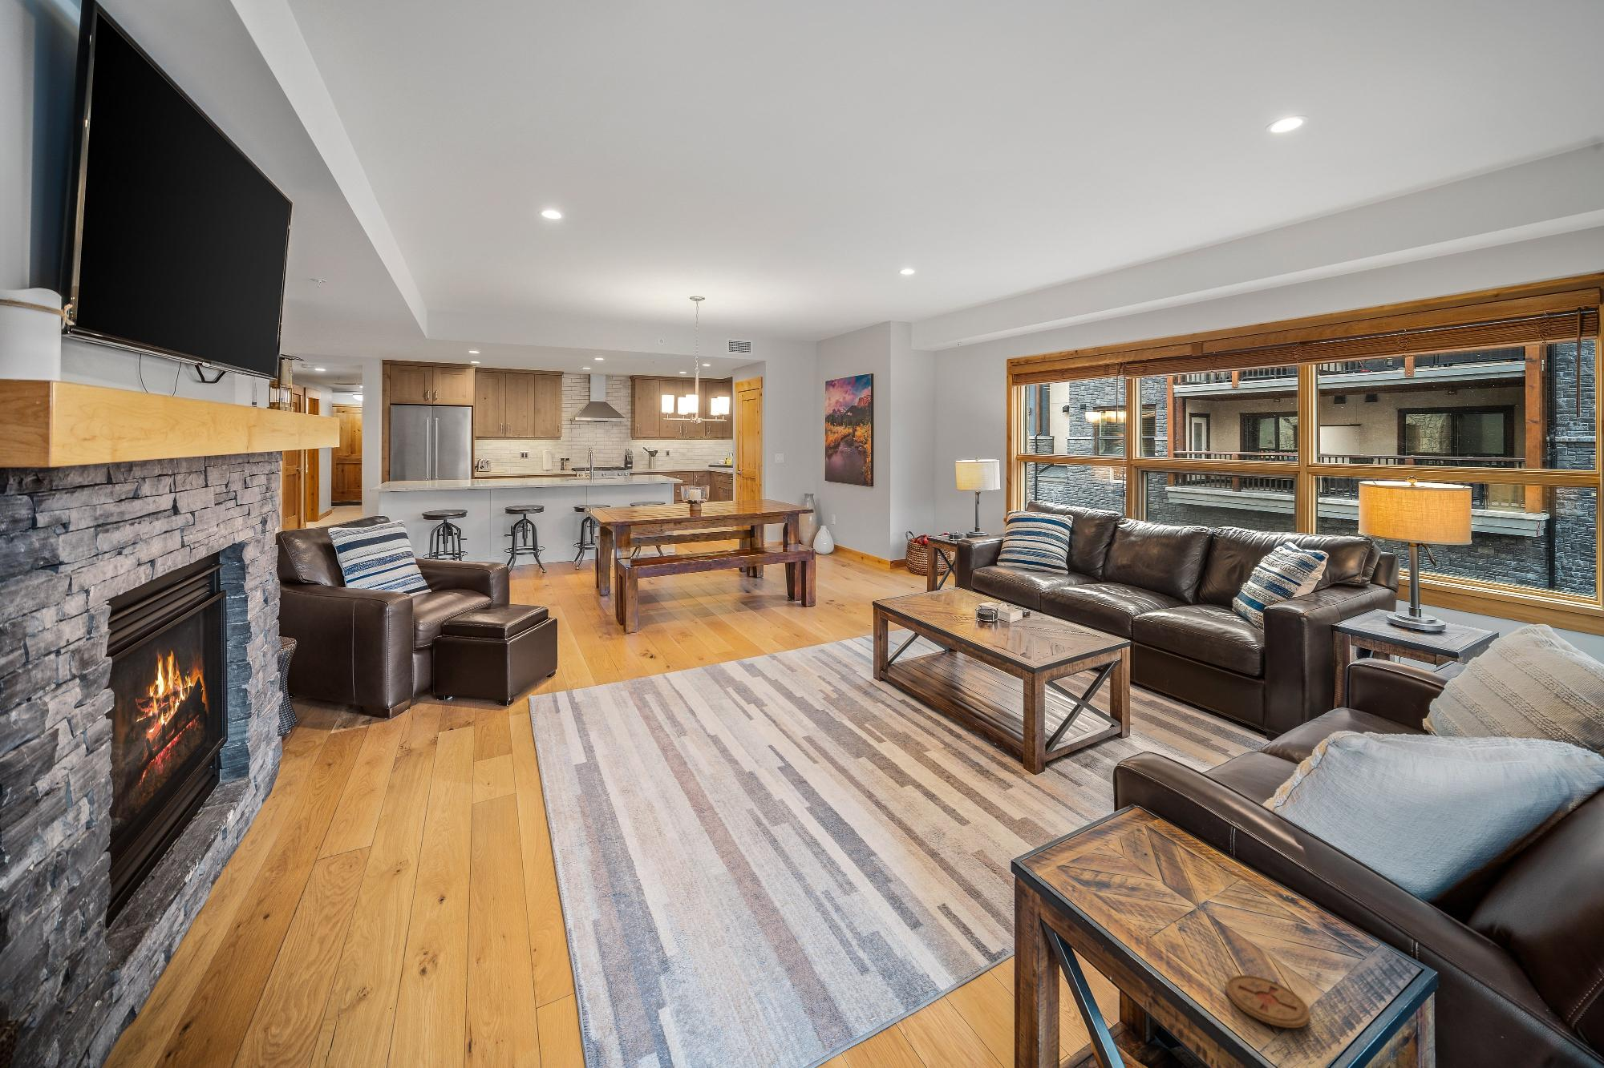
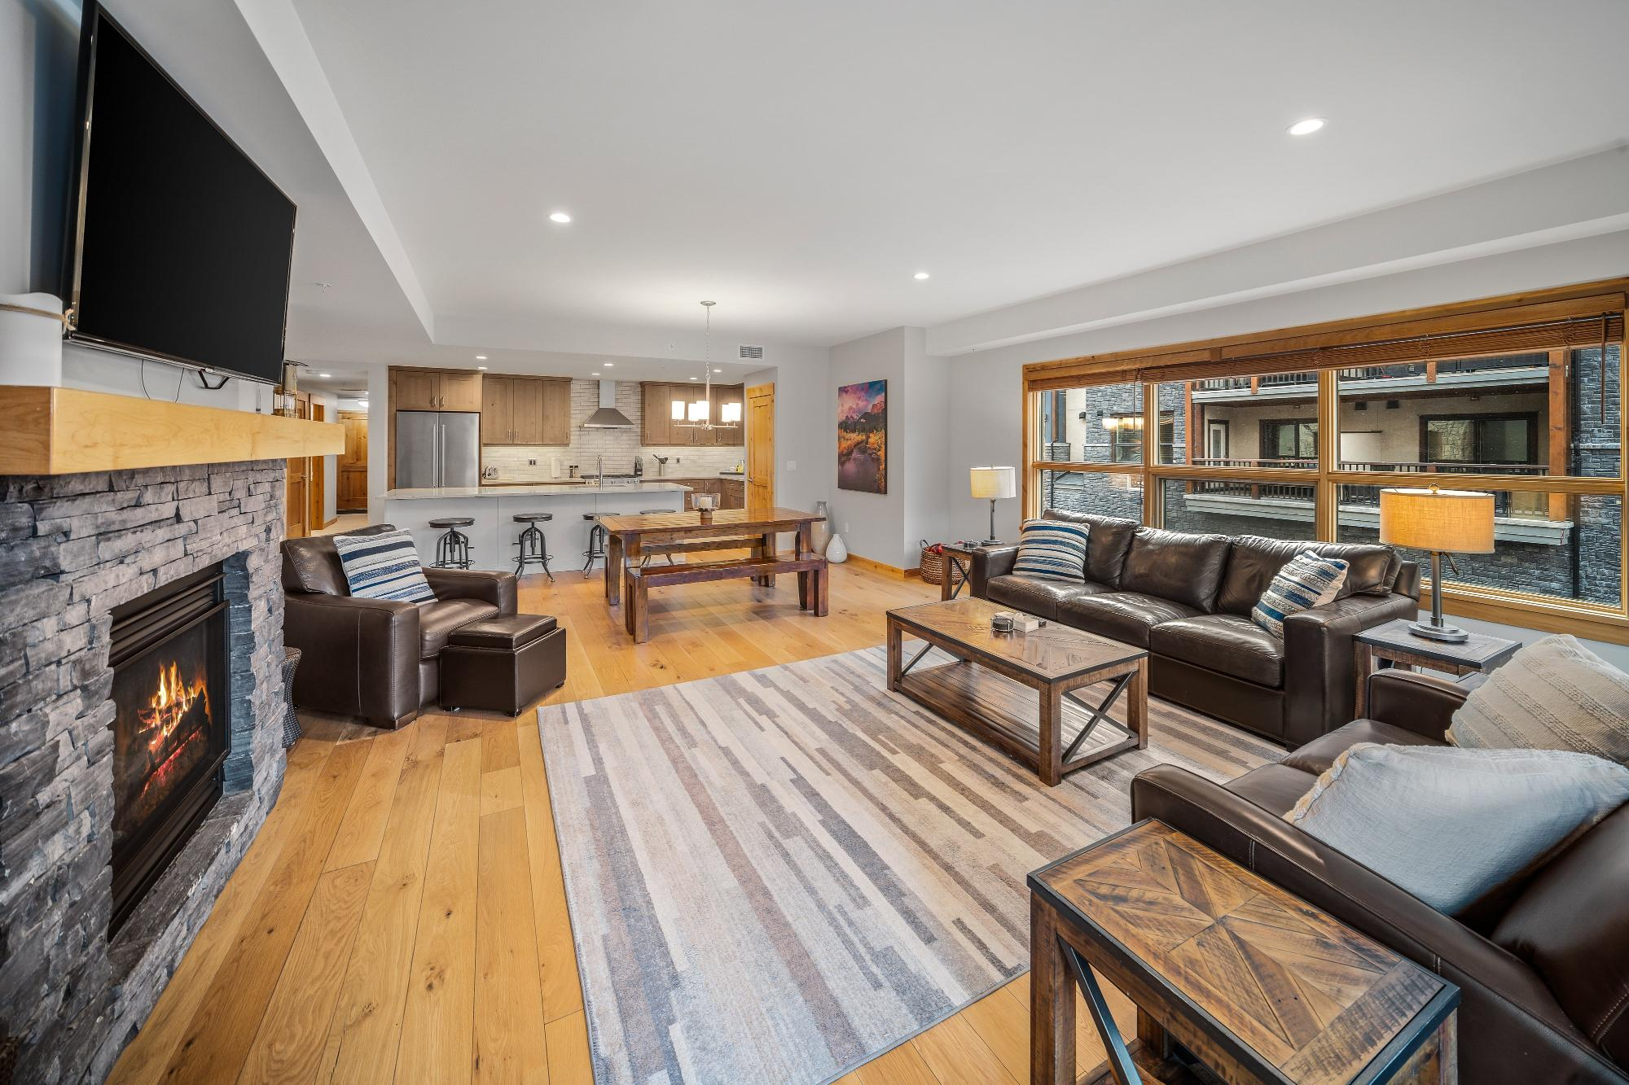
- coaster (1267, 1000)
